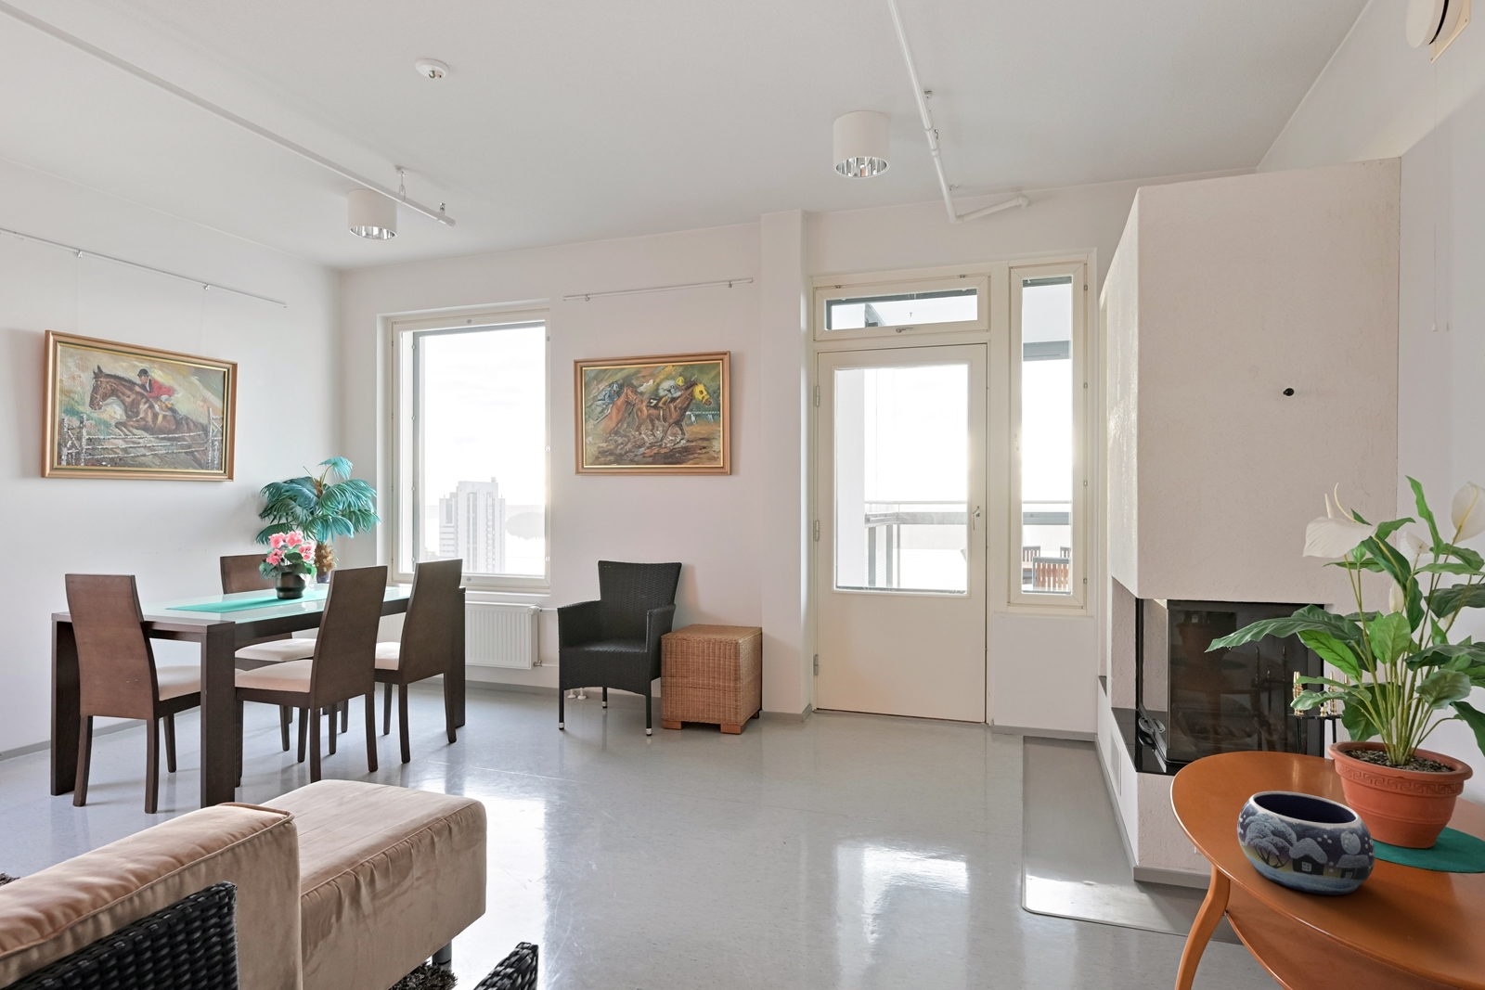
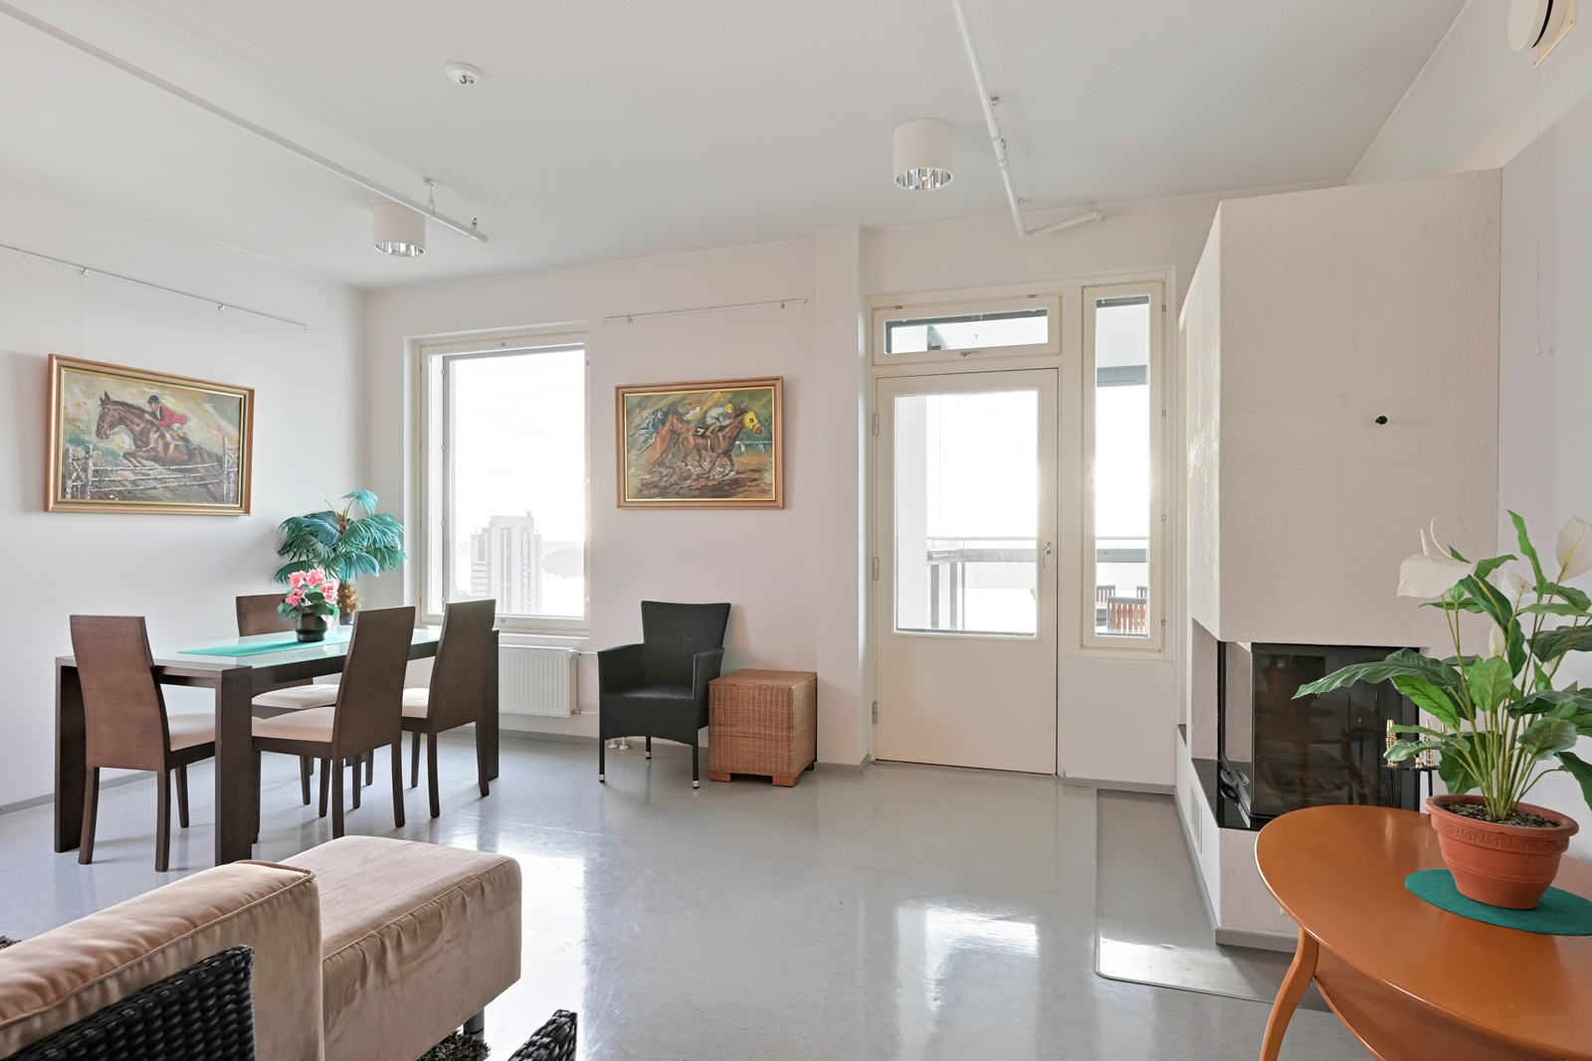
- decorative bowl (1303, 841)
